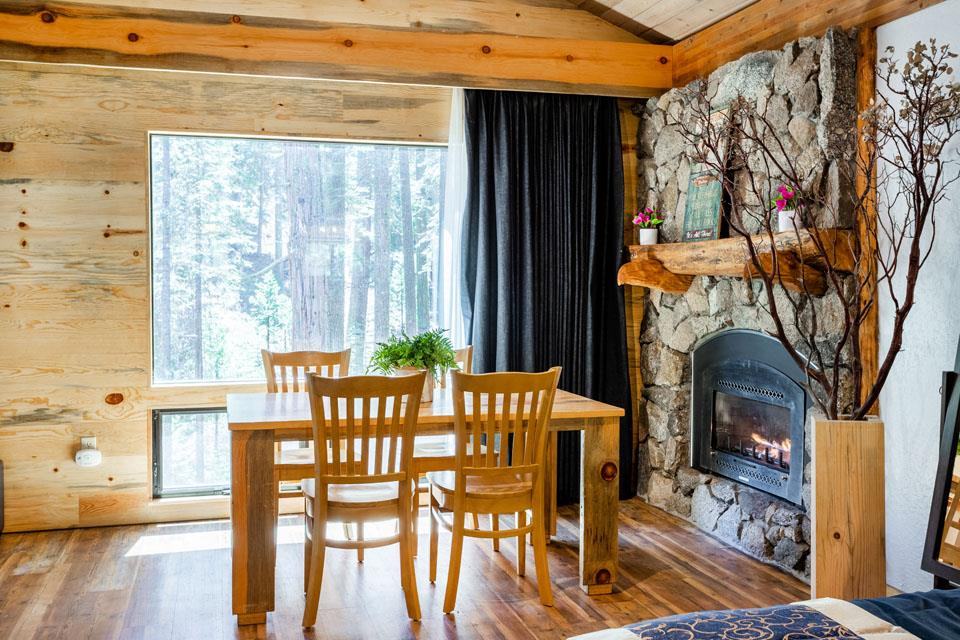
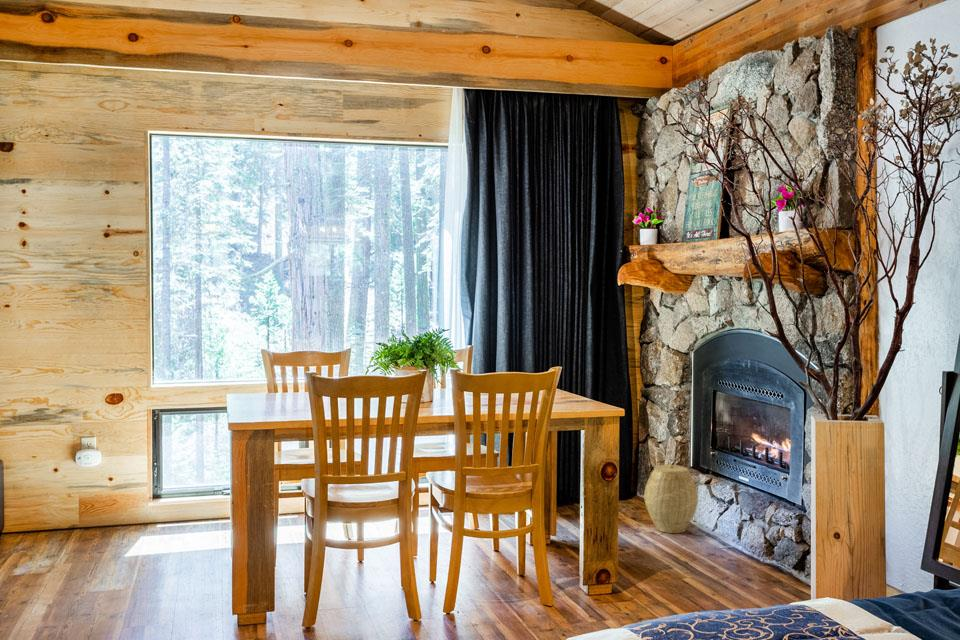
+ woven basket (671, 496)
